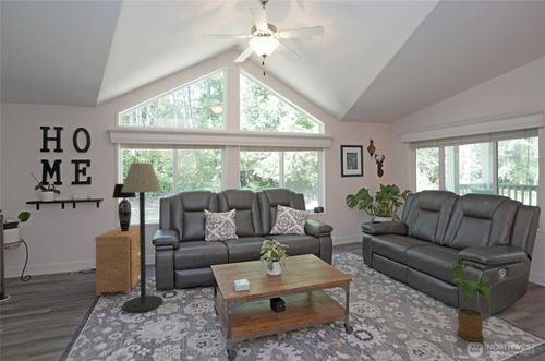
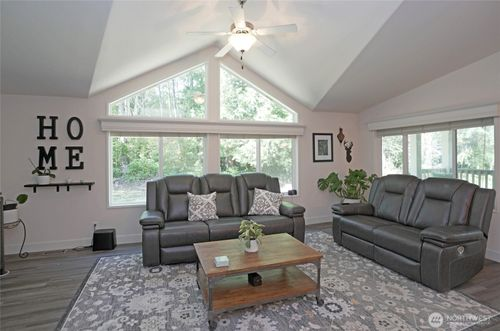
- floor lamp (142, 233)
- nightstand (124, 258)
- house plant (471, 300)
- table lamp (124, 207)
